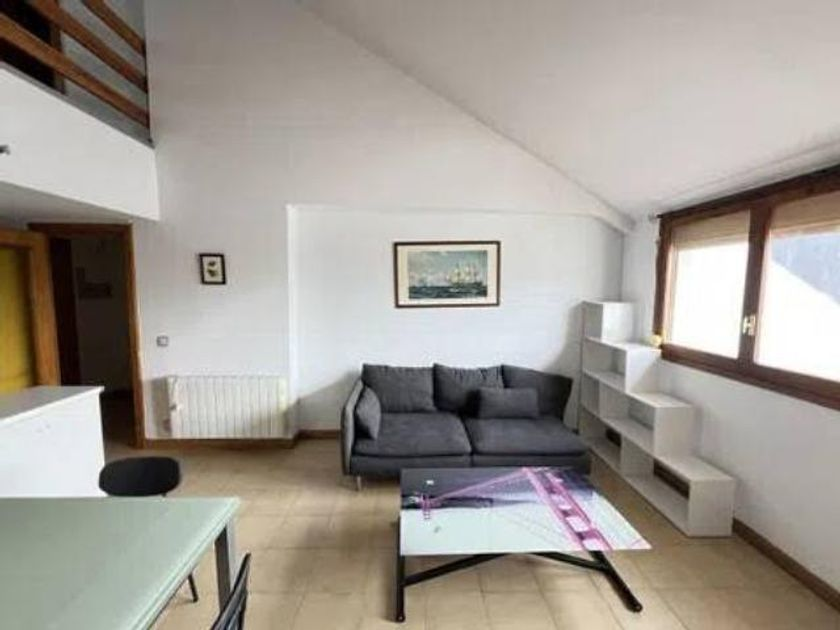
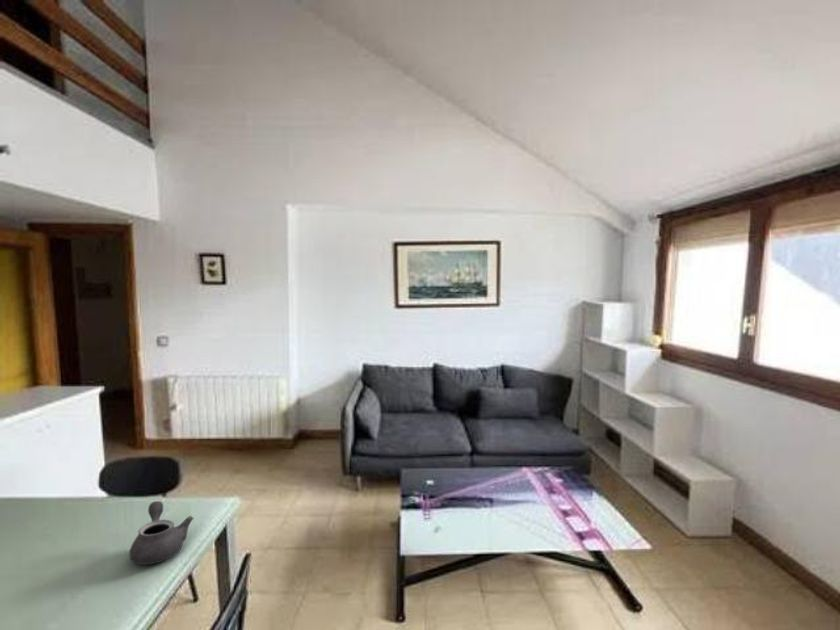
+ teapot (160, 529)
